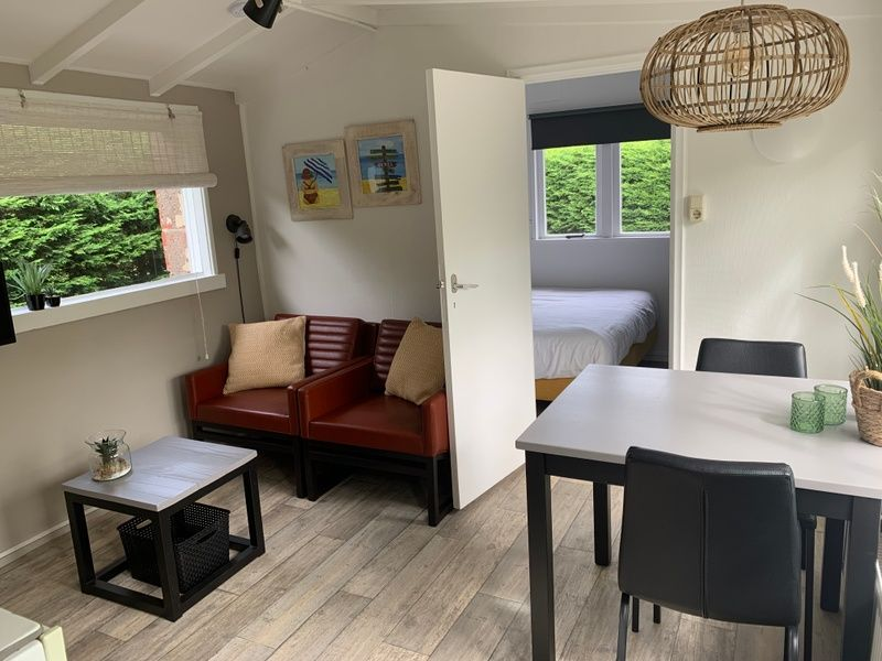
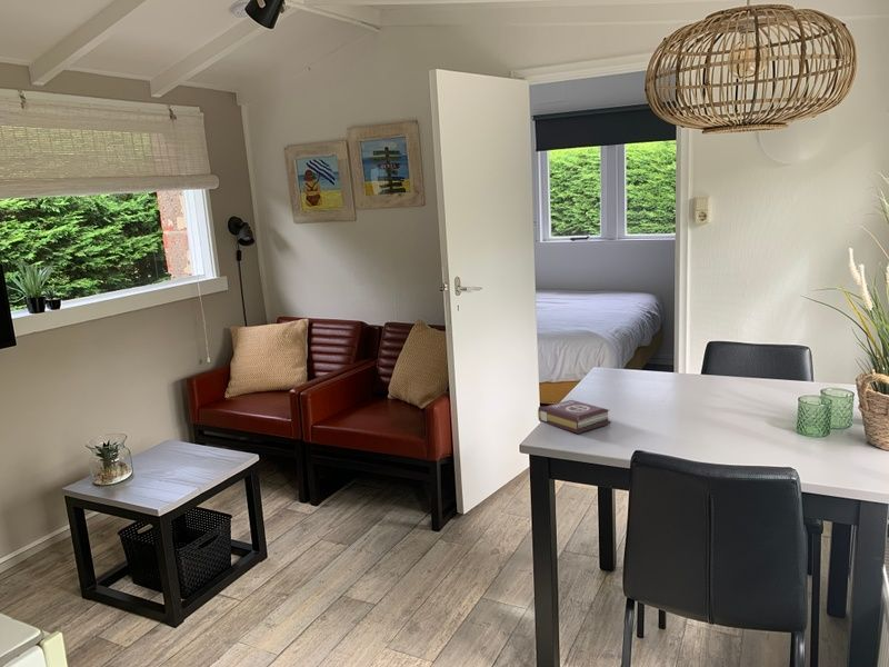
+ book (573, 415)
